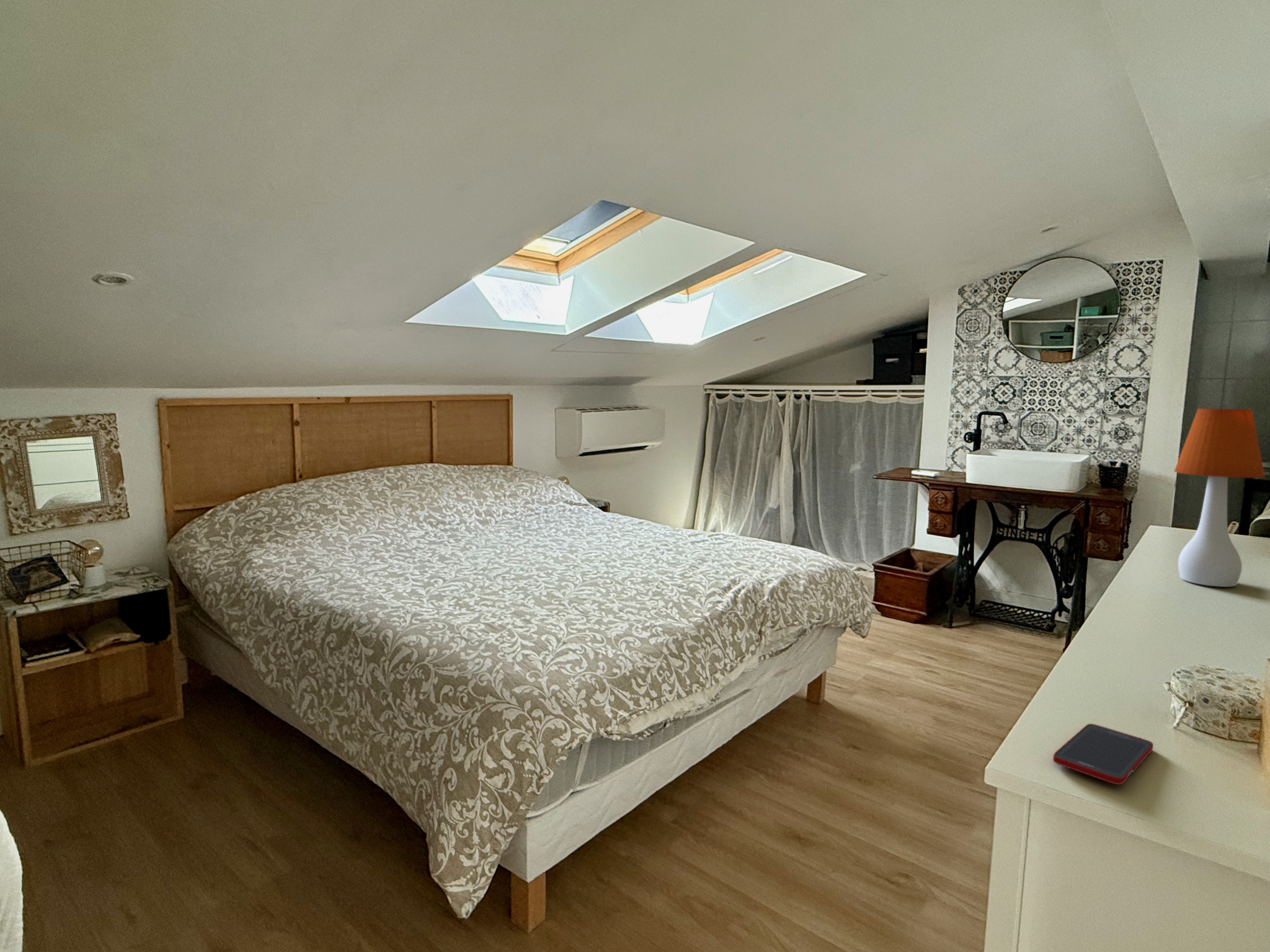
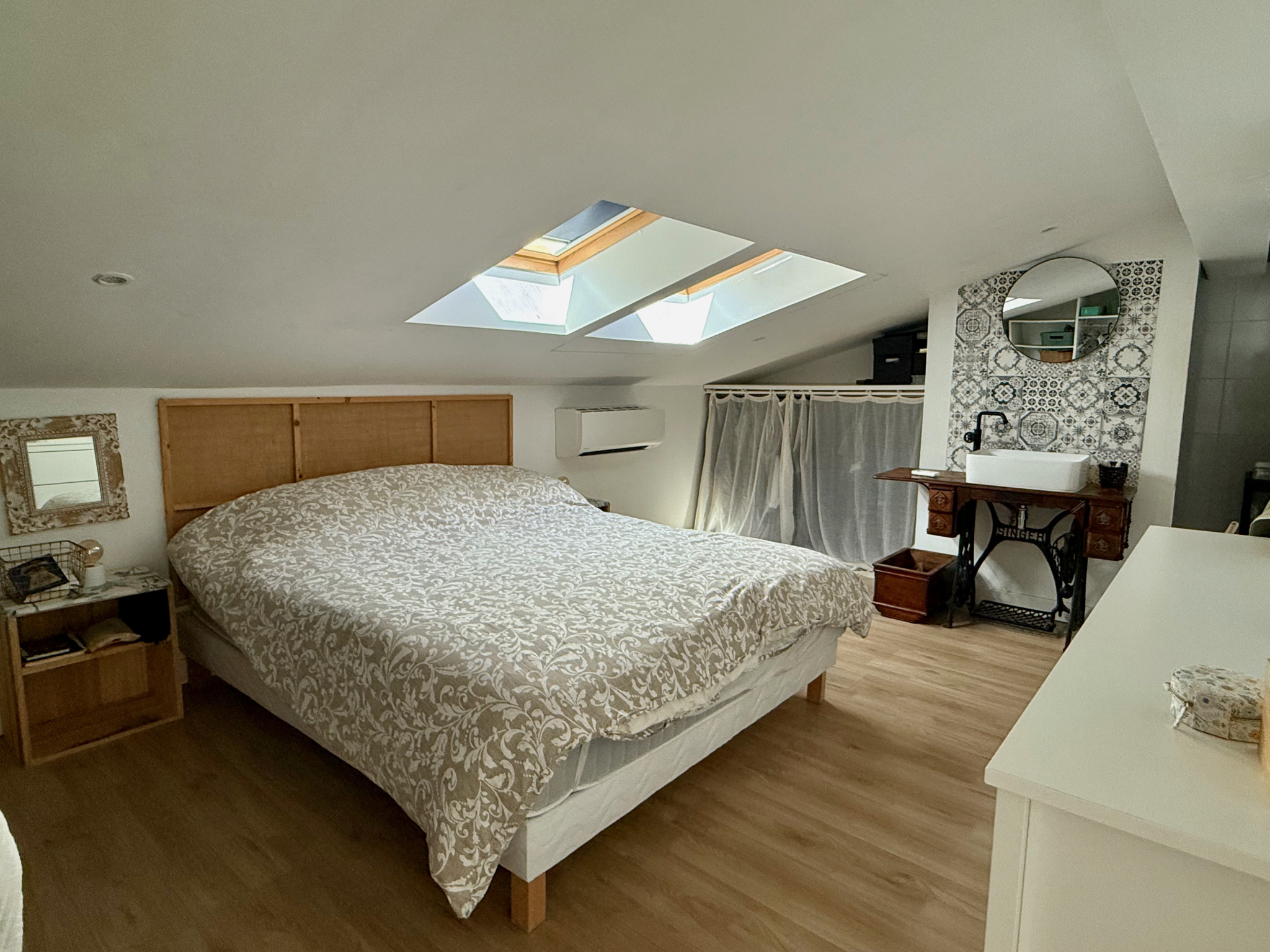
- table lamp (1215, 496)
- cell phone (1104, 752)
